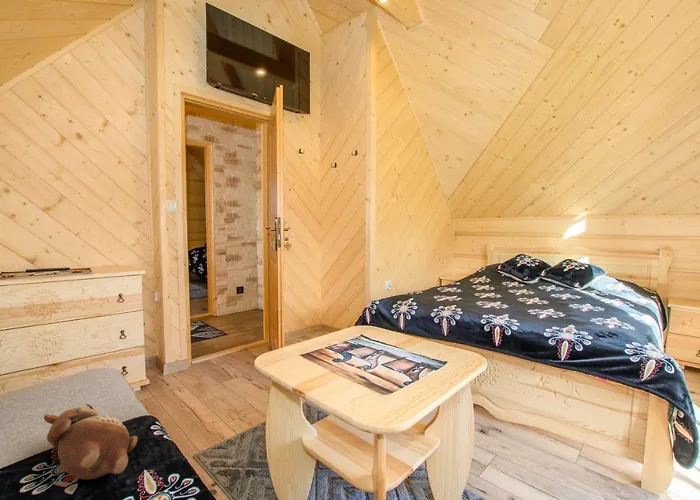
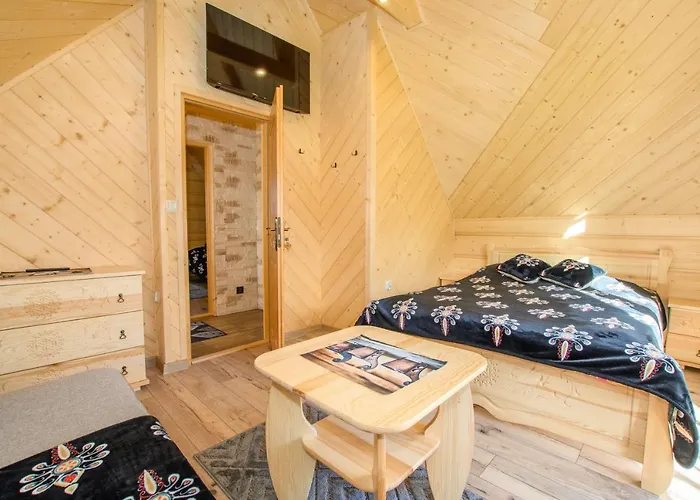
- teddy bear (87, 432)
